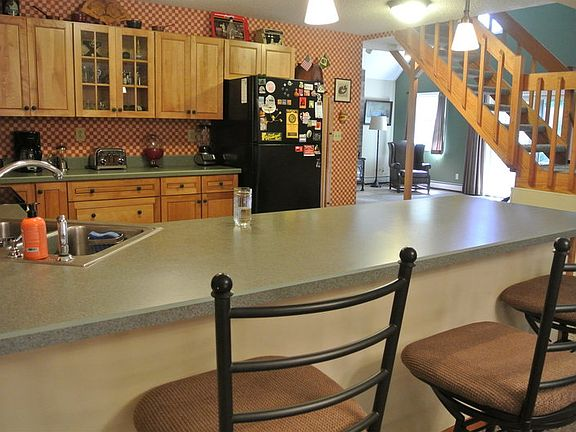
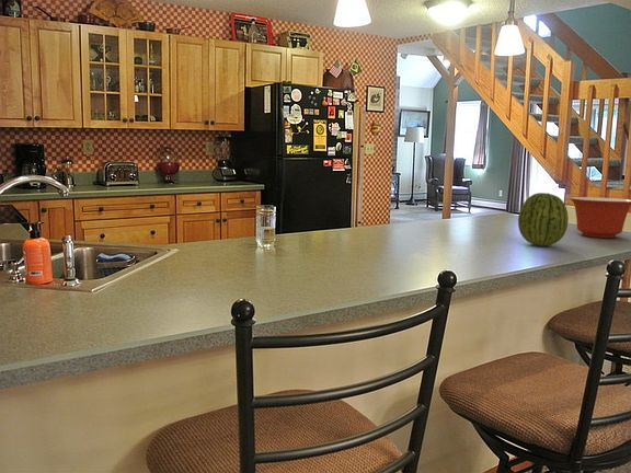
+ fruit (542, 219)
+ mixing bowl (600, 217)
